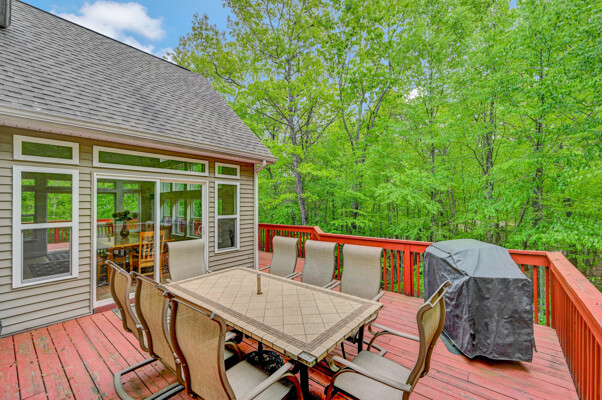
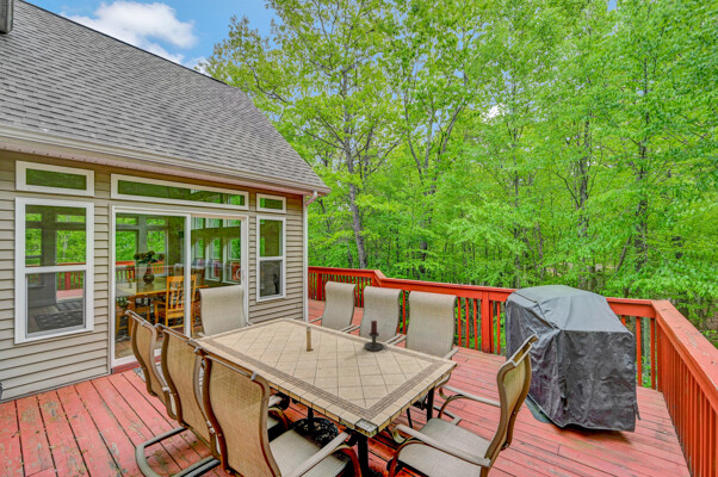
+ candle holder (376, 334)
